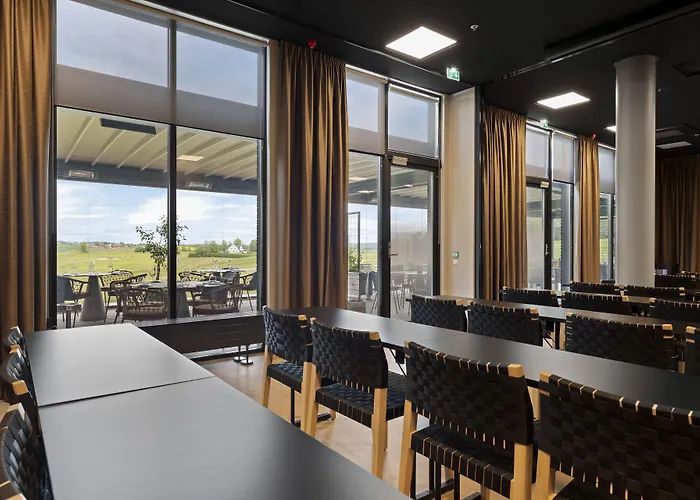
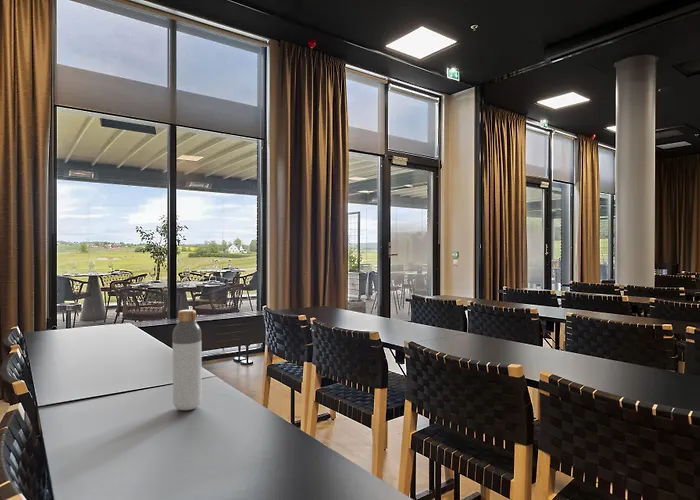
+ bottle (187, 359)
